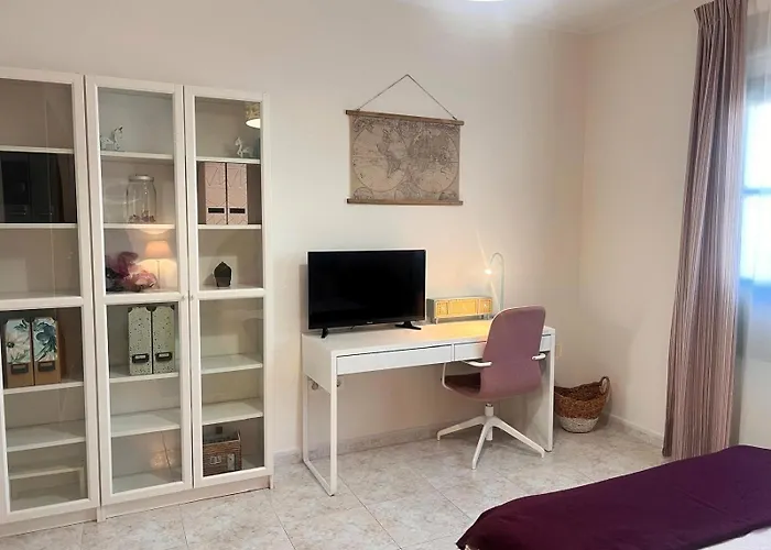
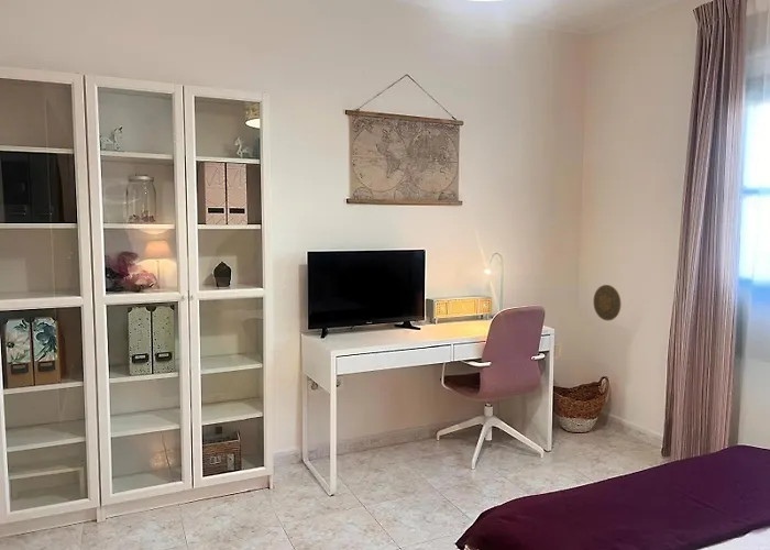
+ decorative plate (605, 302)
